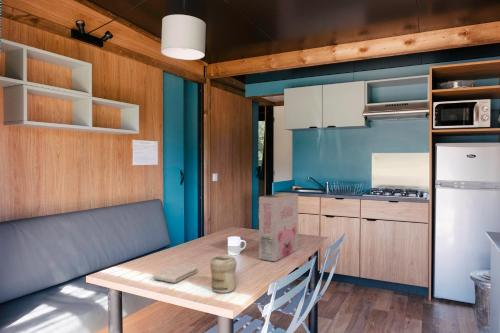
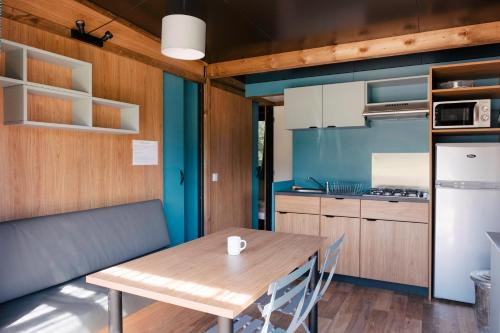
- cereal box (279, 224)
- washcloth (176, 272)
- jar (223, 274)
